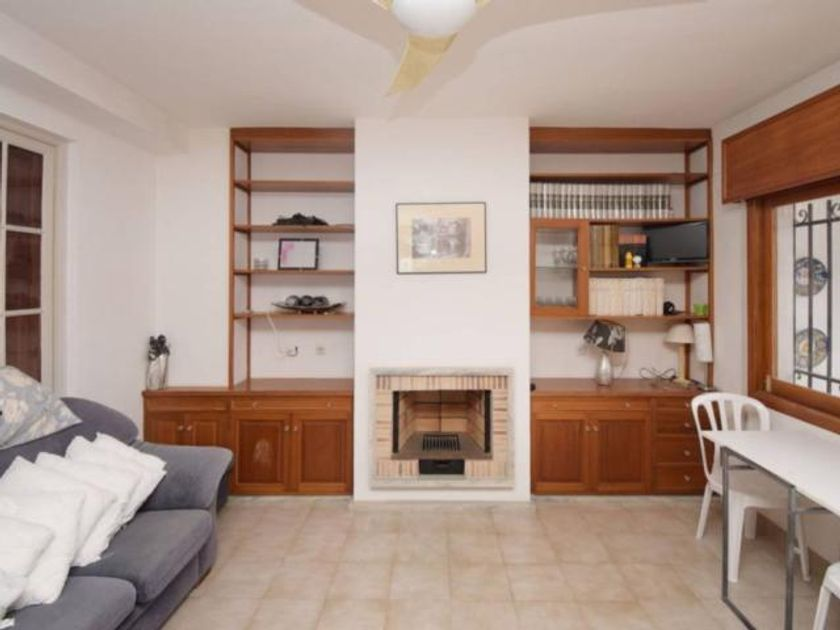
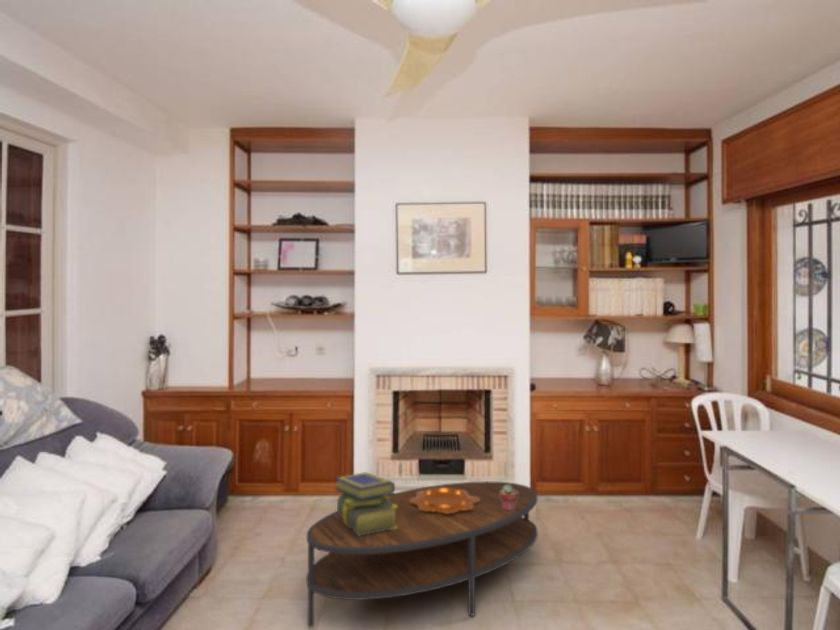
+ coffee table (433, 546)
+ stack of books (364, 500)
+ decorative bowl (444, 499)
+ potted succulent (508, 496)
